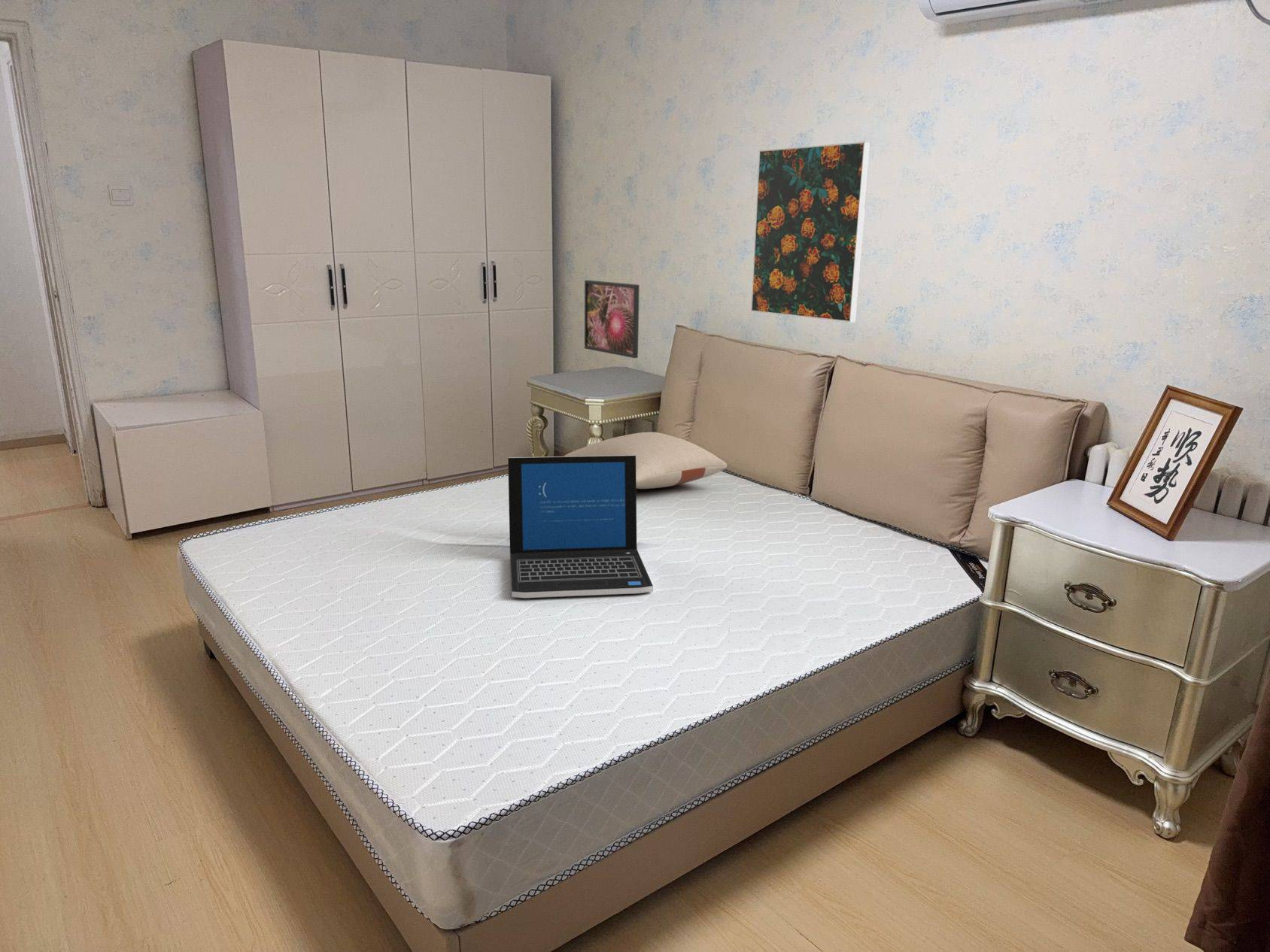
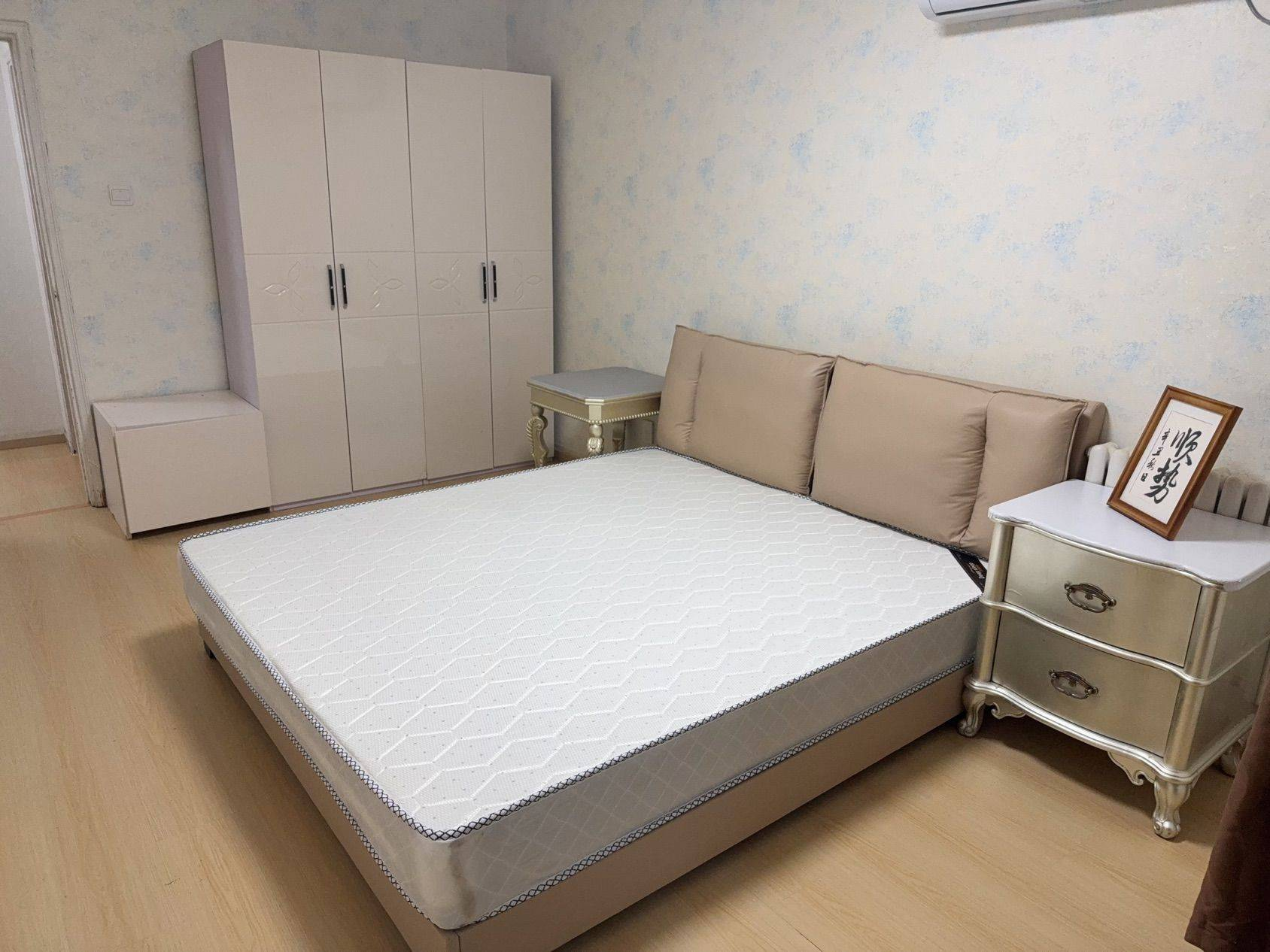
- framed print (806, 233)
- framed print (610, 318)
- laptop (577, 522)
- pillow (644, 460)
